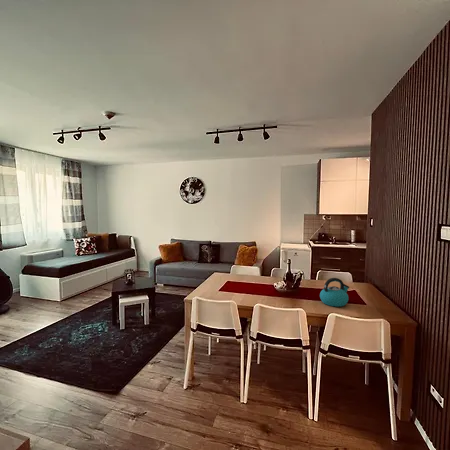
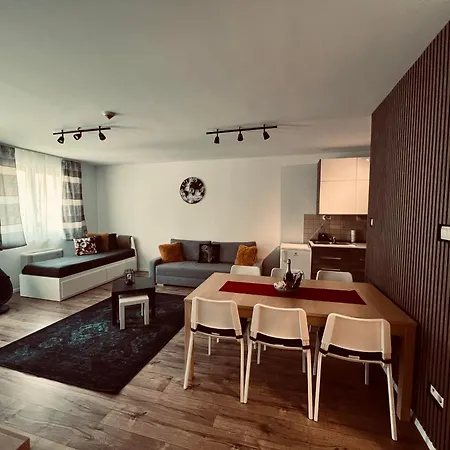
- kettle (335, 290)
